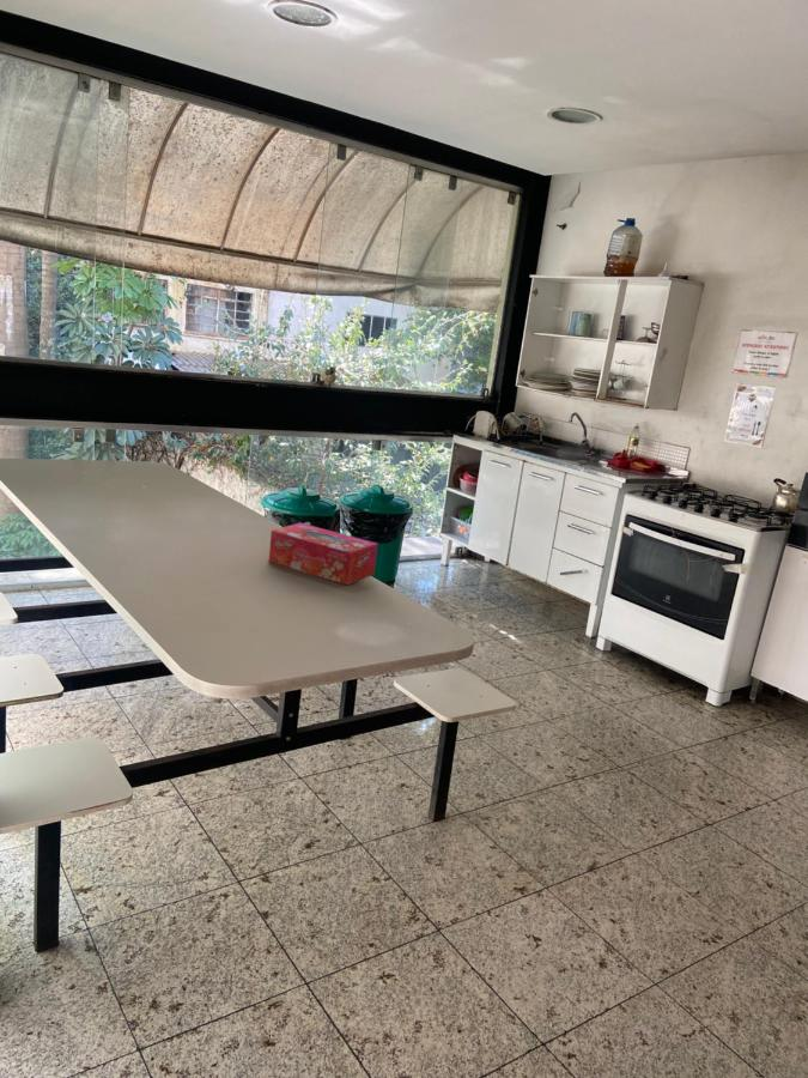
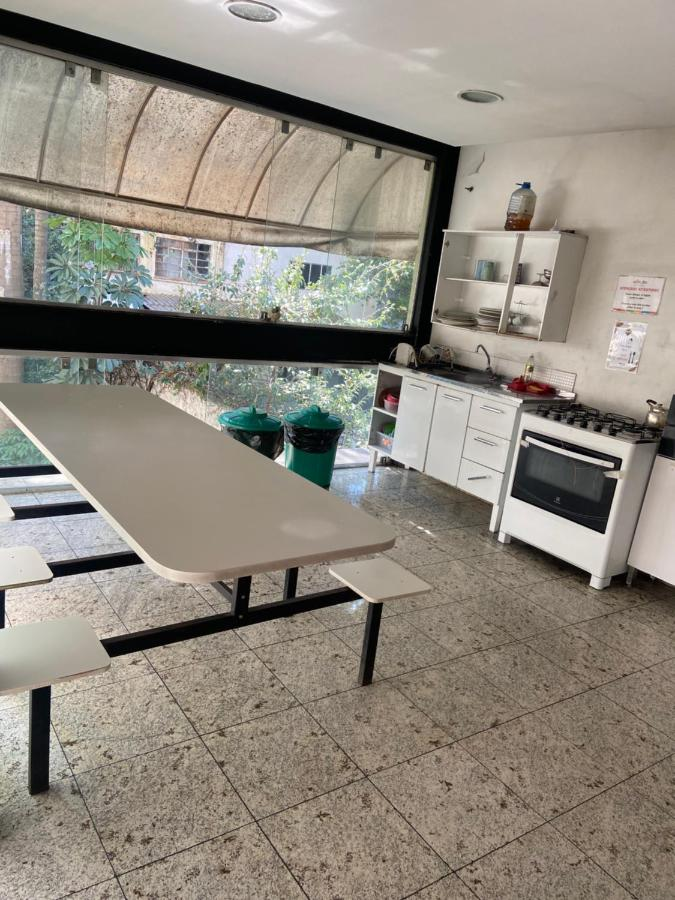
- tissue box (322, 552)
